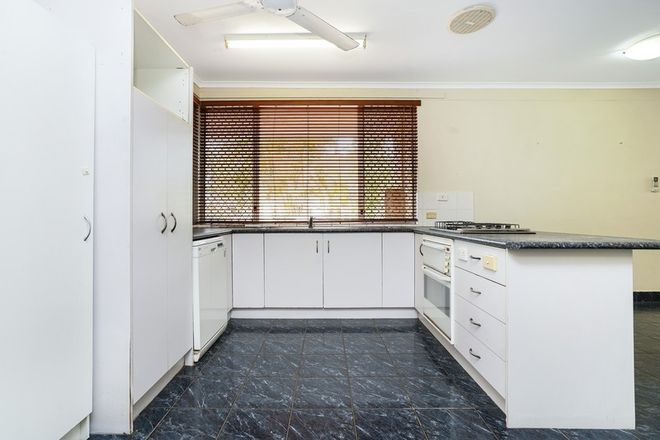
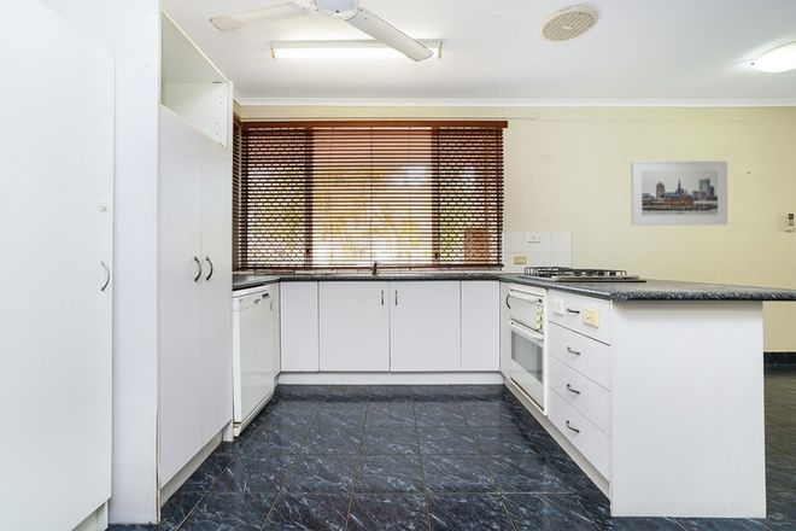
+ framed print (679, 193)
